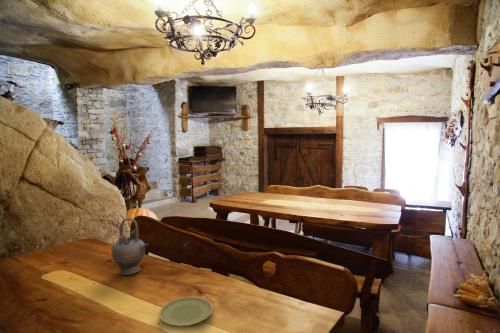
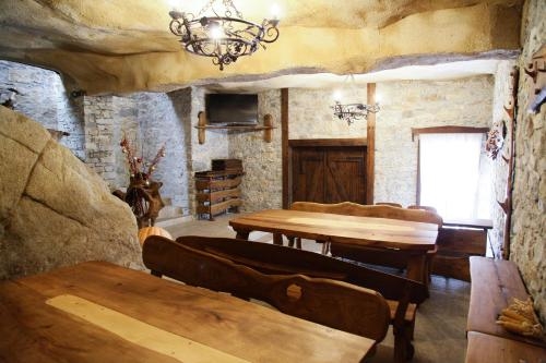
- plate (186, 312)
- teapot (131, 245)
